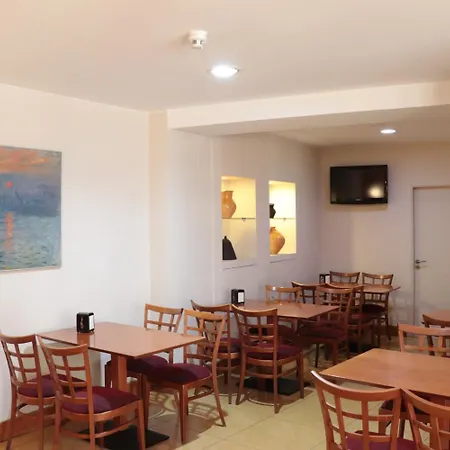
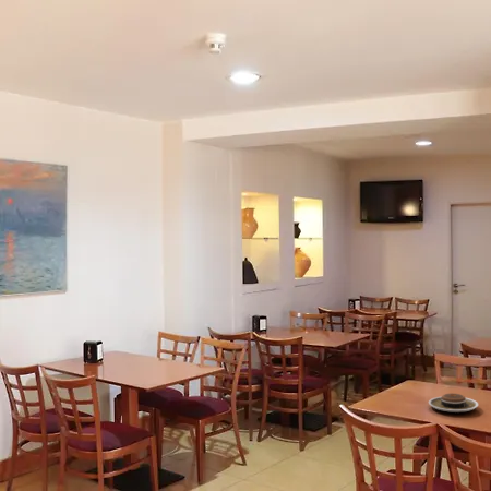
+ plate (453, 402)
